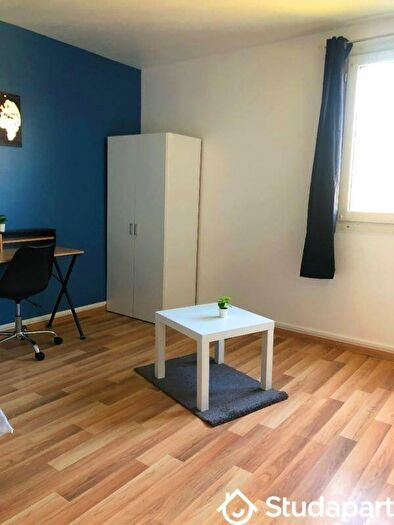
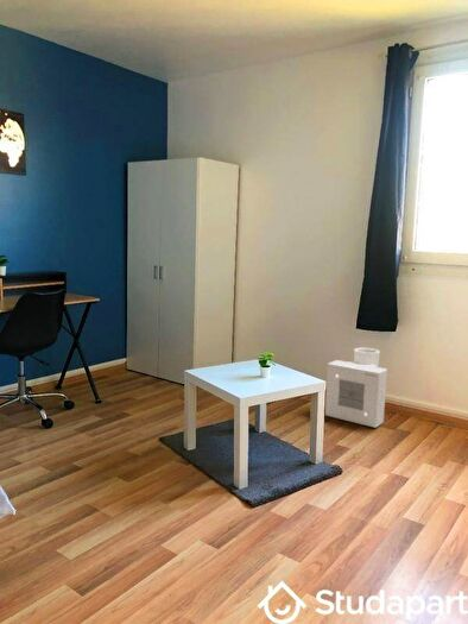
+ air purifier (363, 382)
